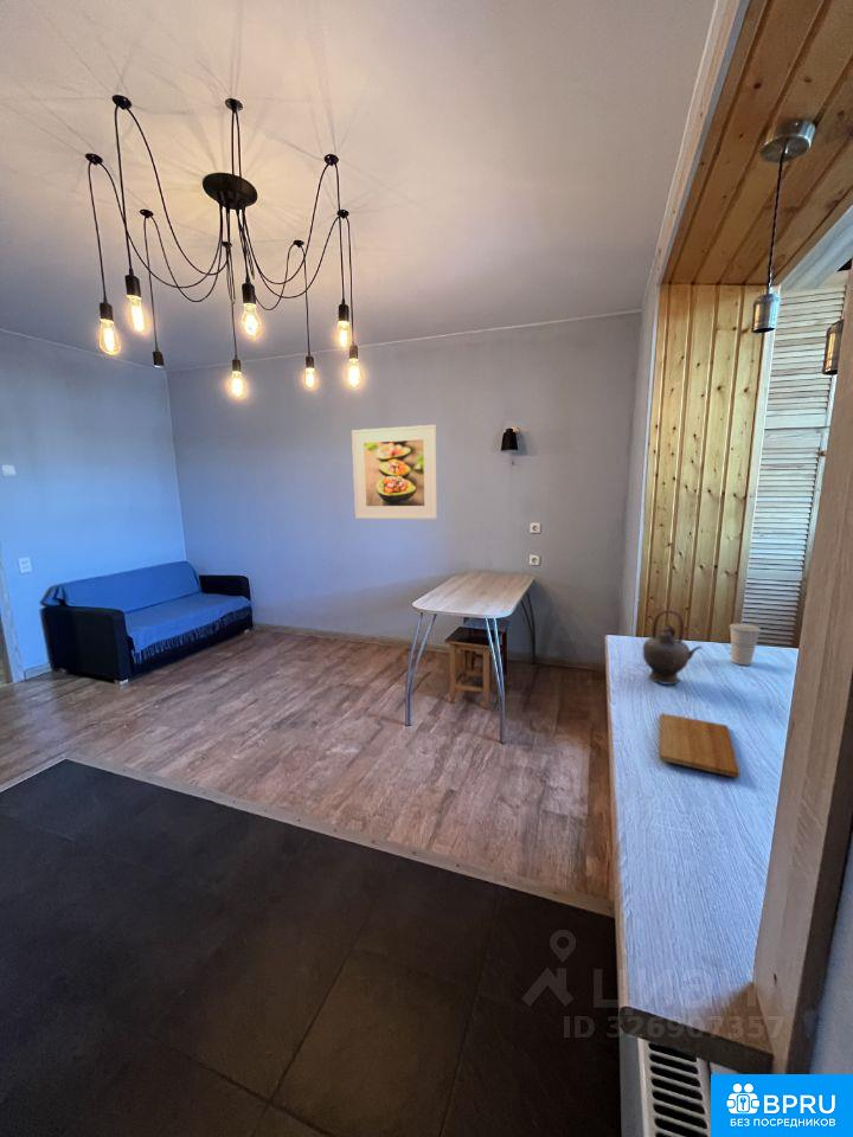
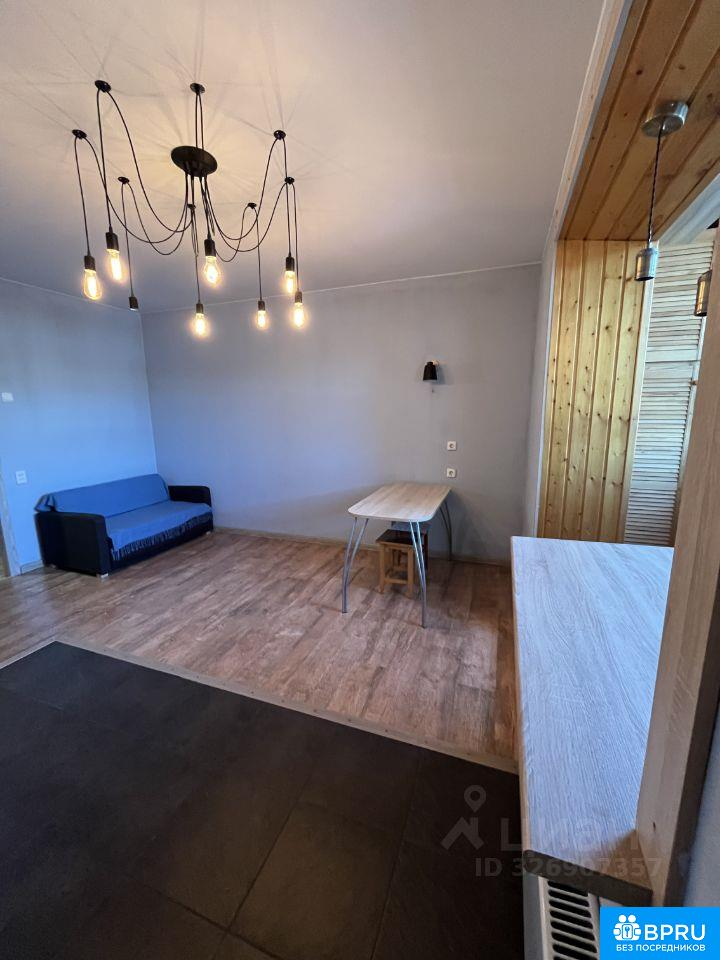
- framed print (393, 474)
- cutting board (694, 741)
- cup (743, 643)
- teapot (671, 645)
